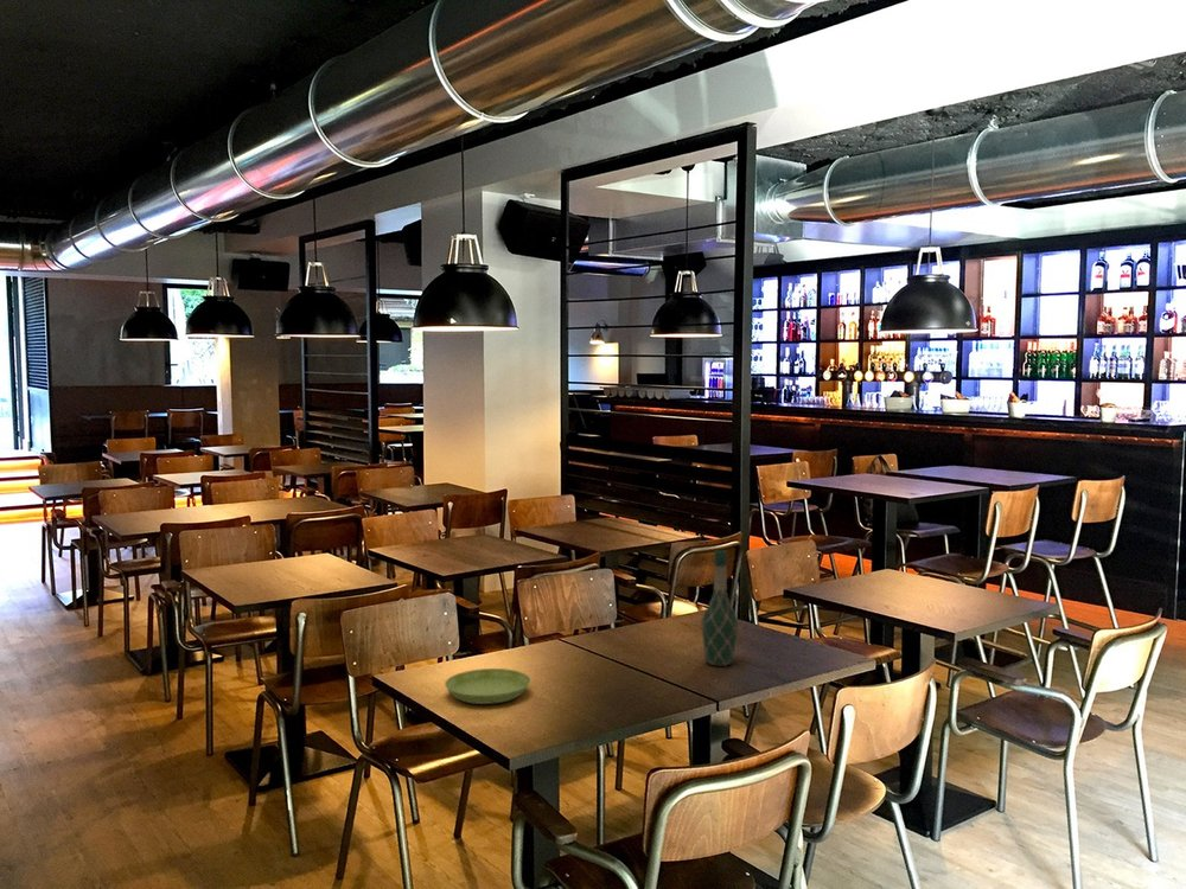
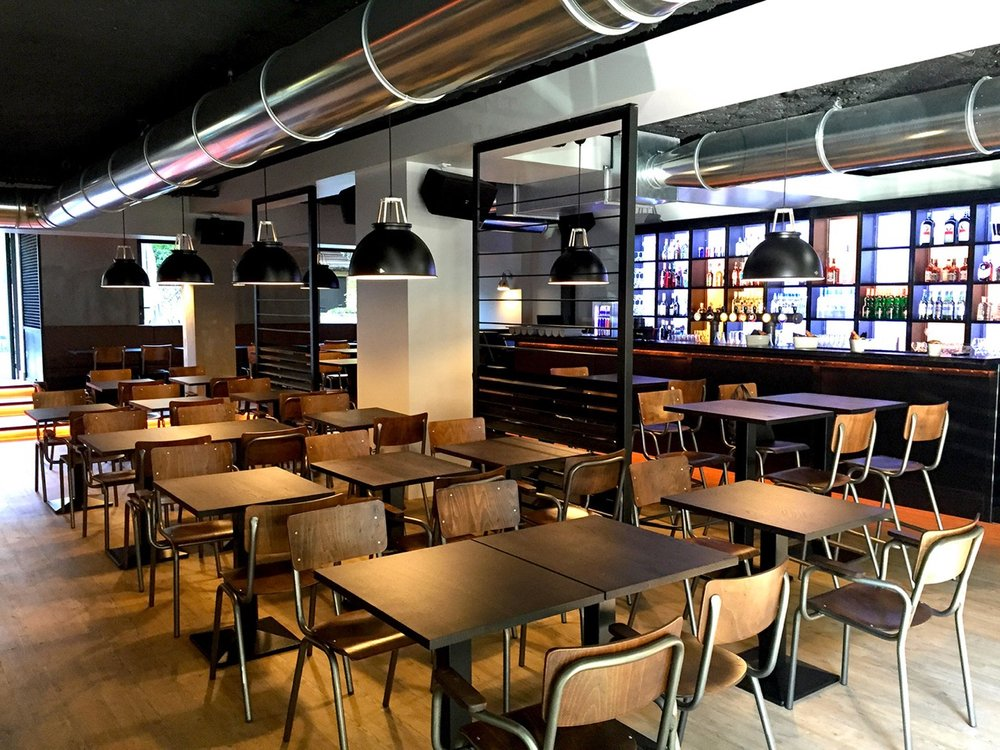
- saucer (487, 686)
- wine bottle (720, 607)
